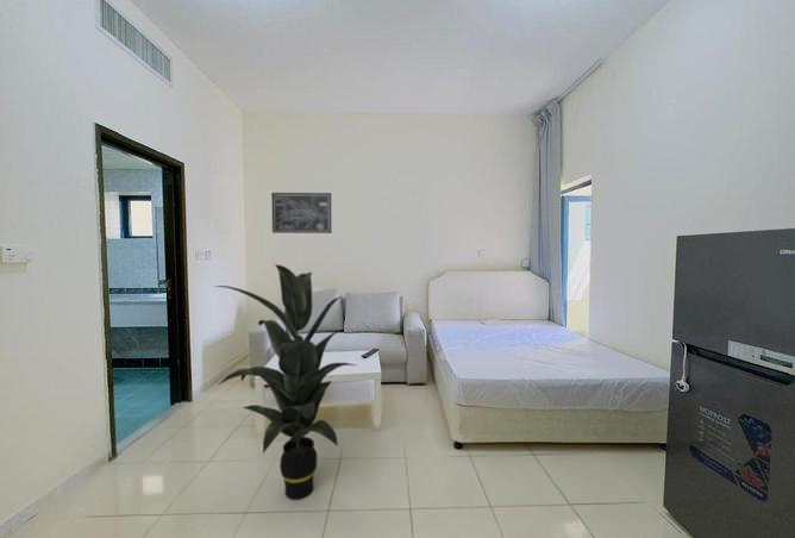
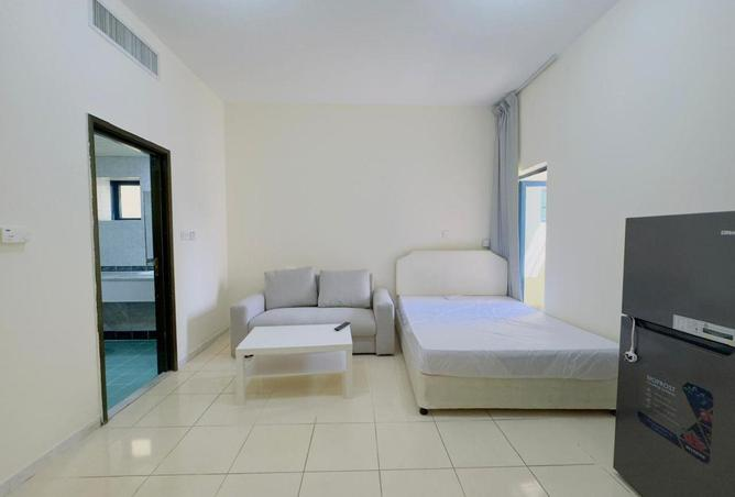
- indoor plant (288, 380)
- wall art (301, 213)
